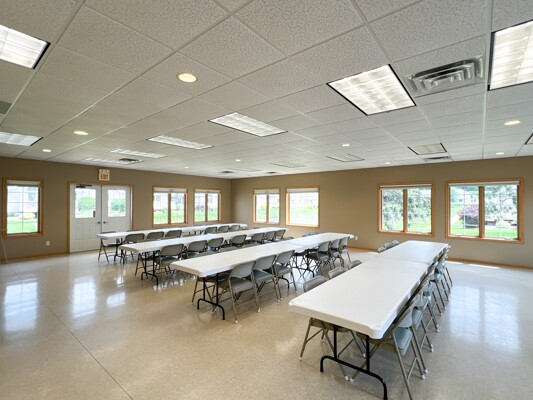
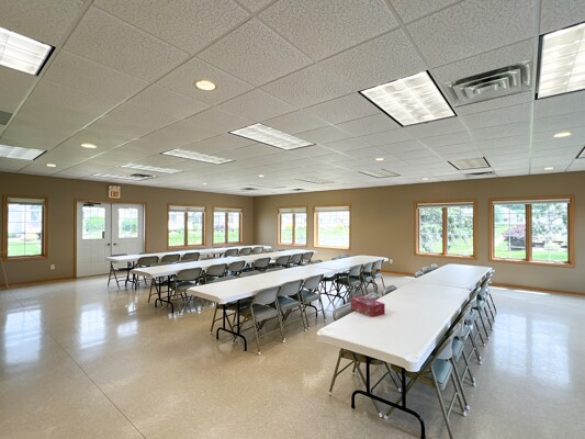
+ tissue box (367, 305)
